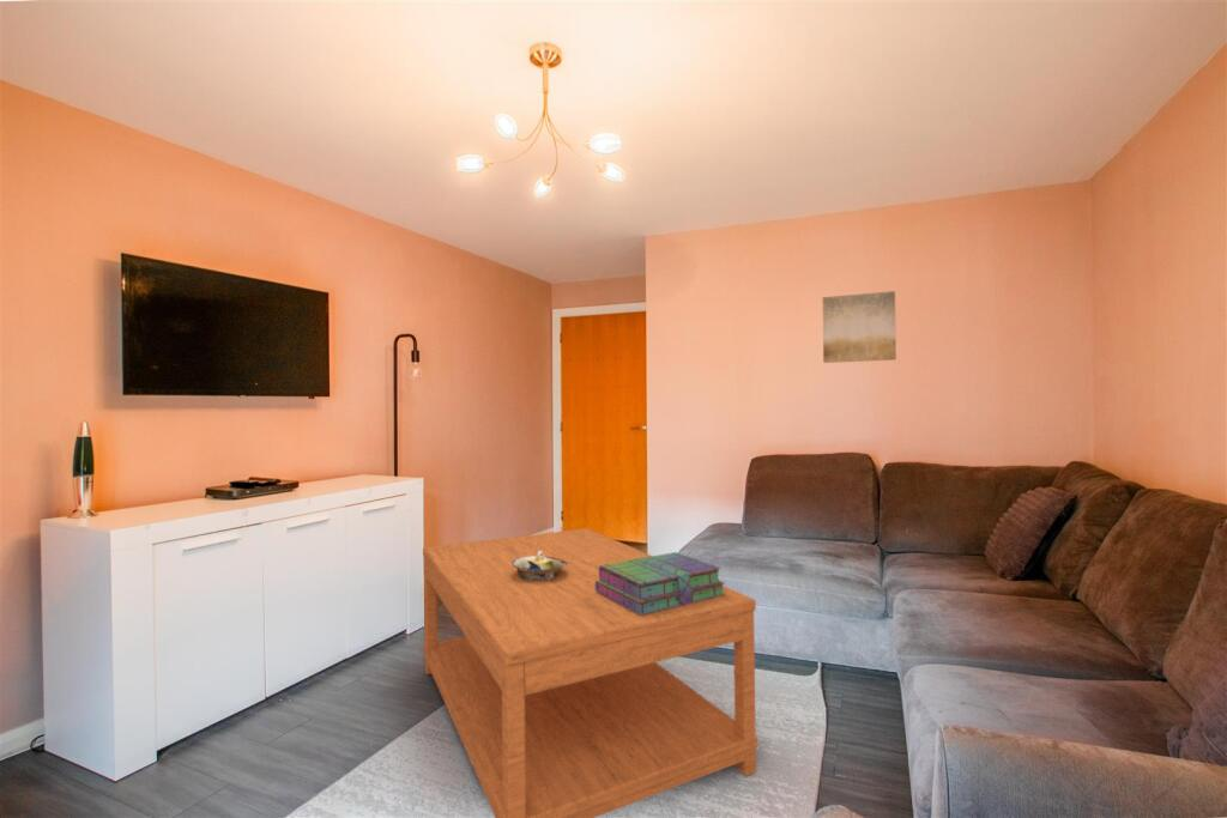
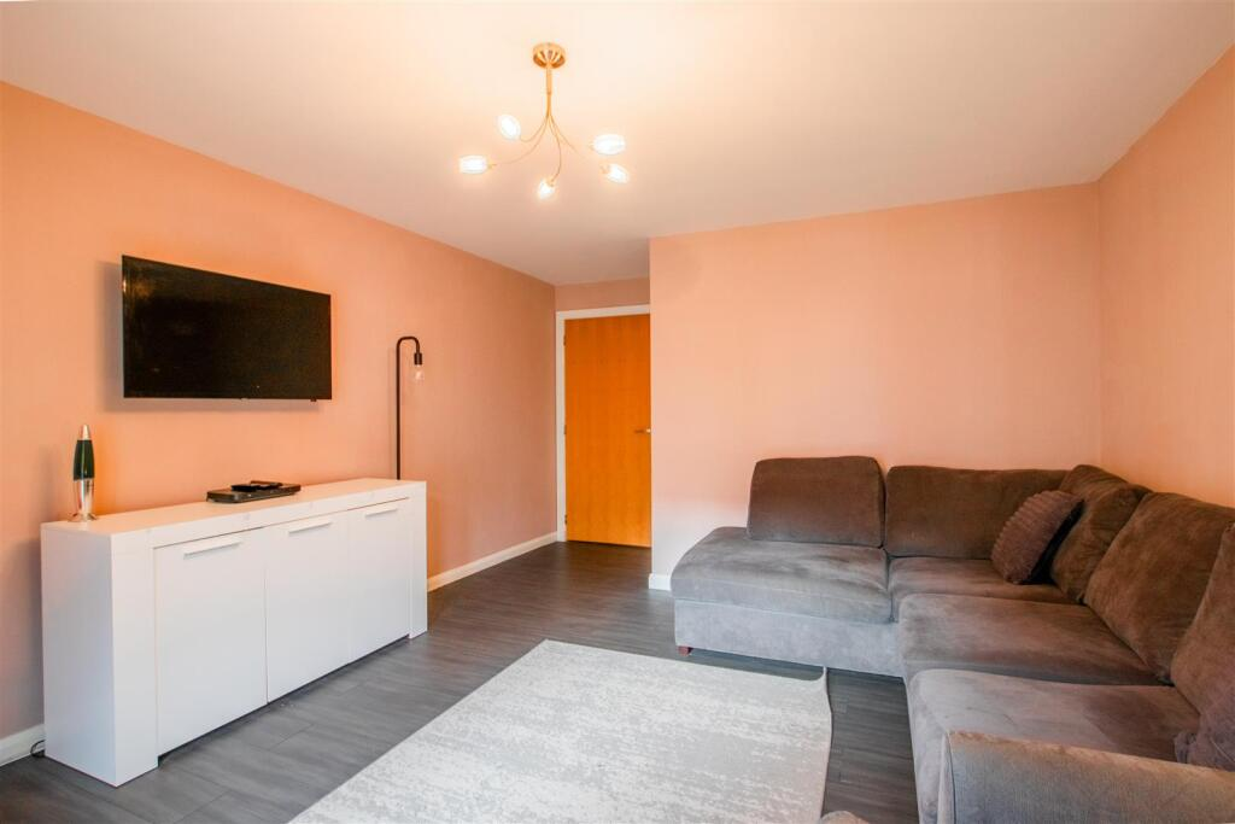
- wall art (858, 327)
- decorative bowl (543, 563)
- stack of books (659, 578)
- coffee table (561, 641)
